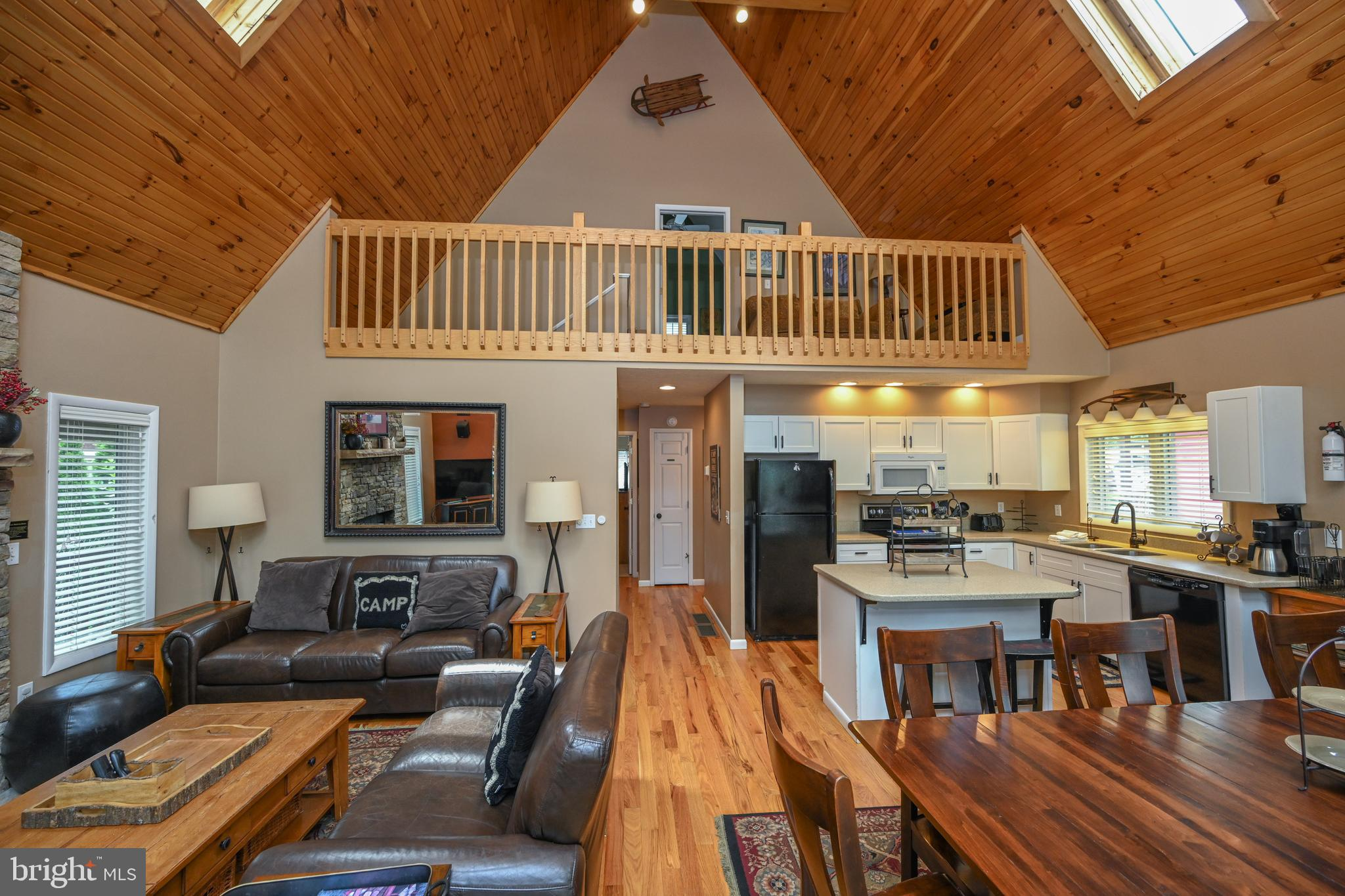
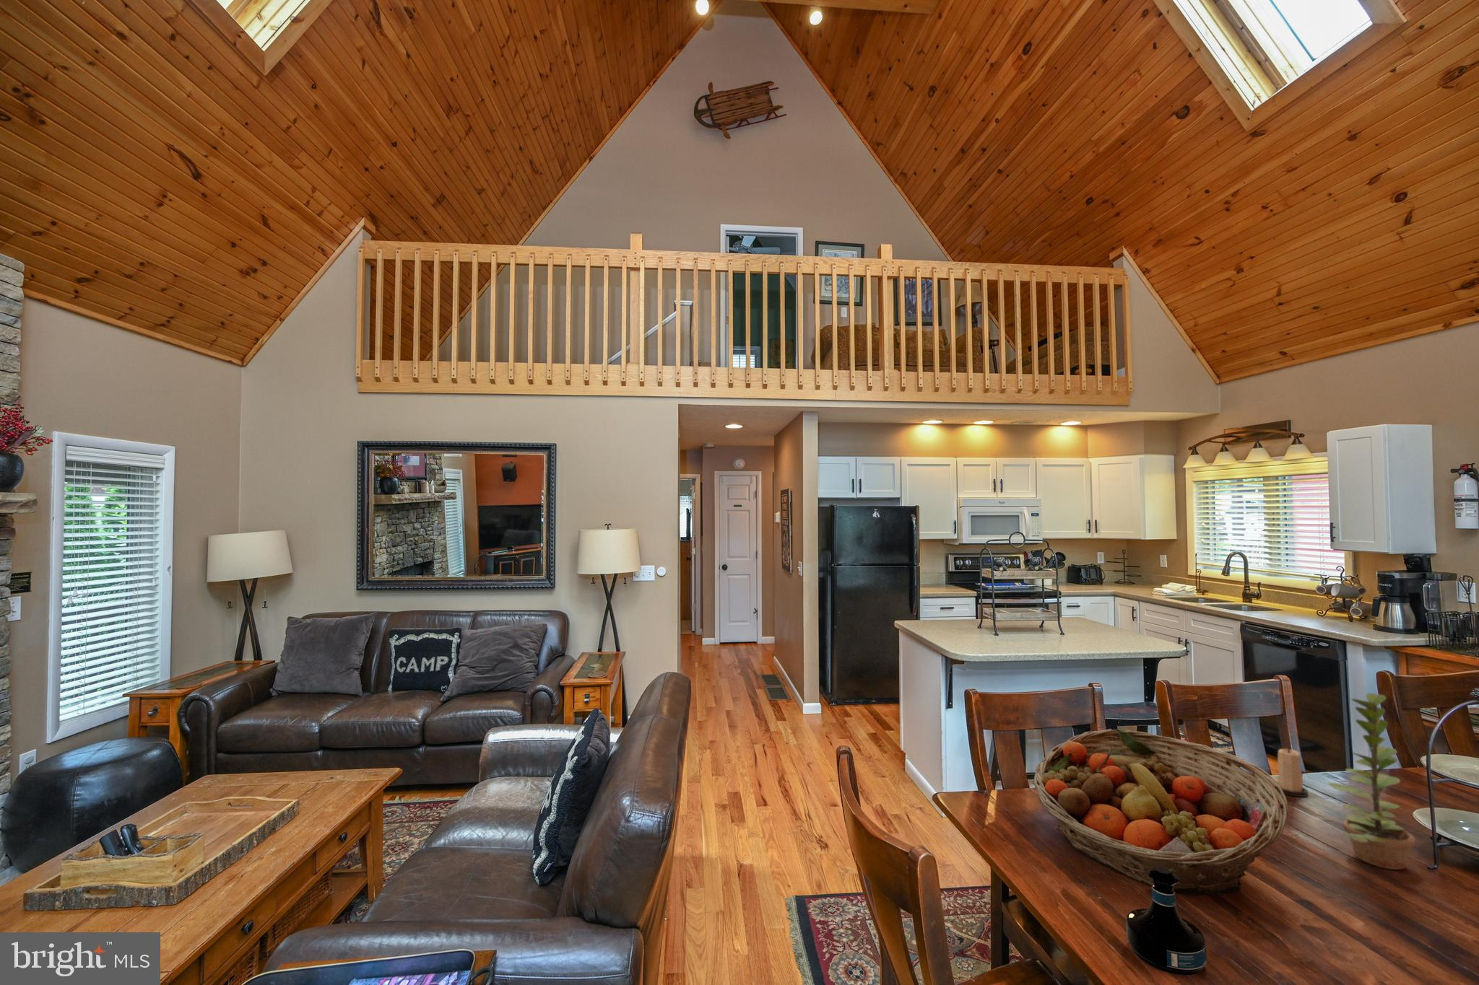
+ tequila bottle (1165, 911)
+ candle (1290, 768)
+ plant (1370, 778)
+ fruit basket (1148, 804)
